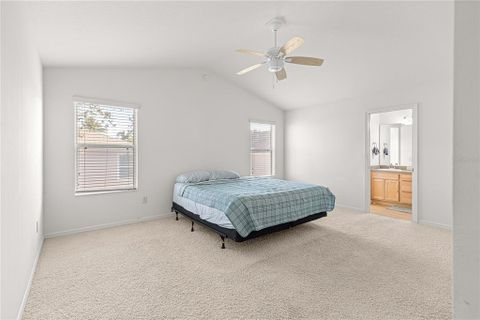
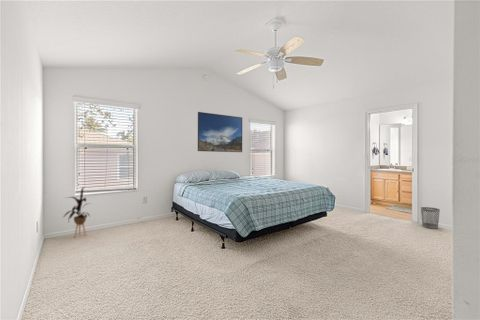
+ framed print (221, 133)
+ house plant (77, 211)
+ wastebasket (430, 217)
